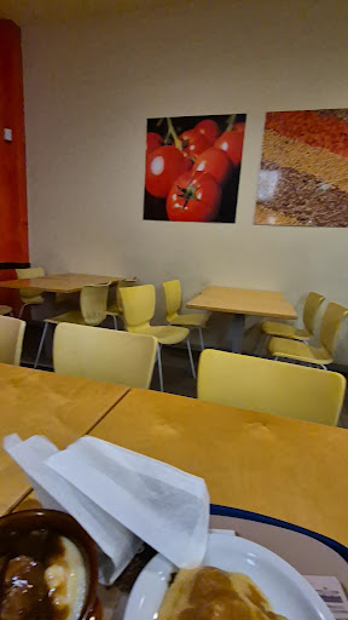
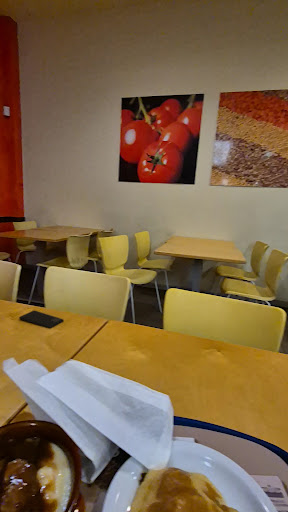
+ smartphone (41, 318)
